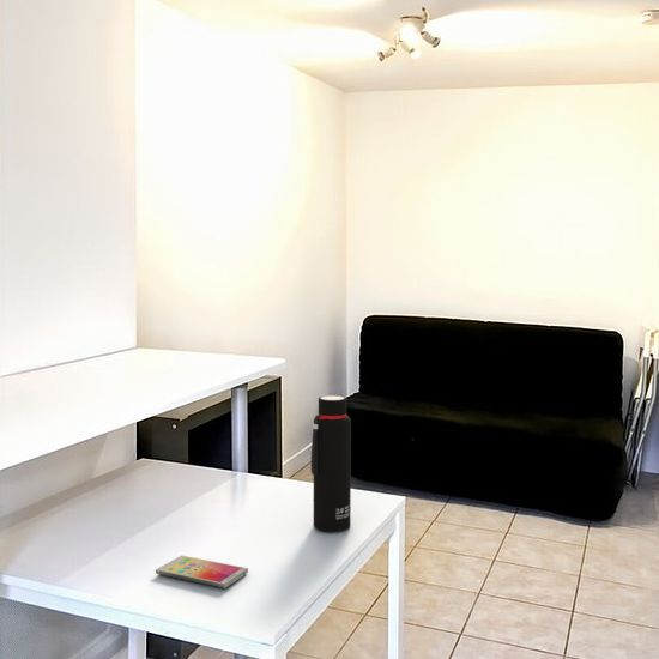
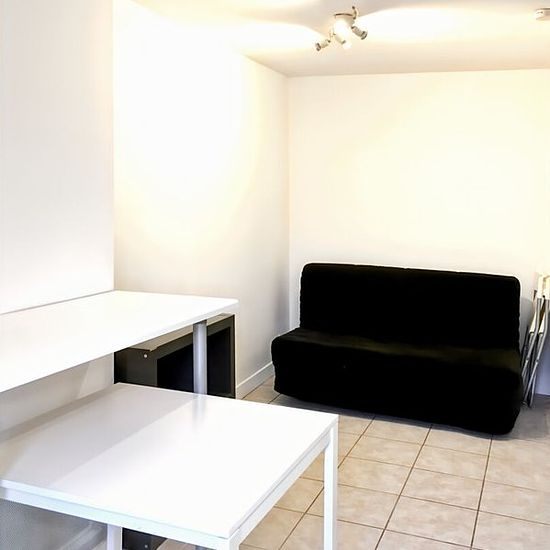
- water bottle (328, 462)
- smartphone (201, 570)
